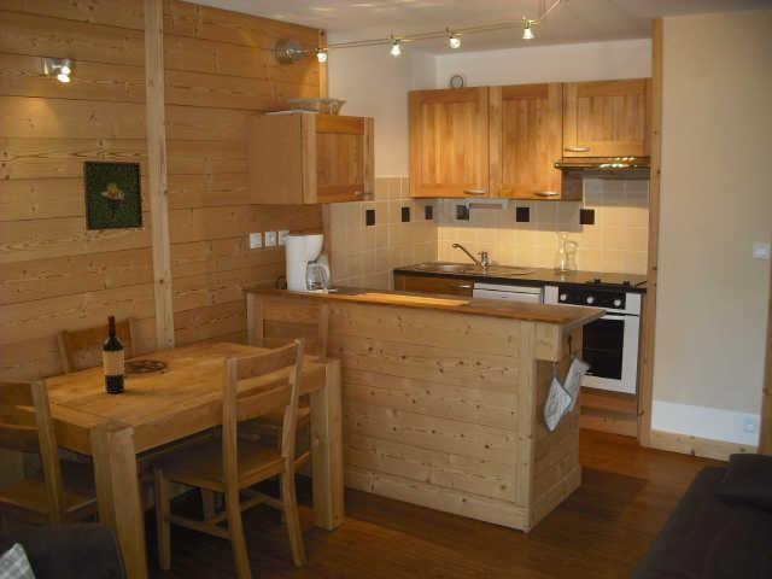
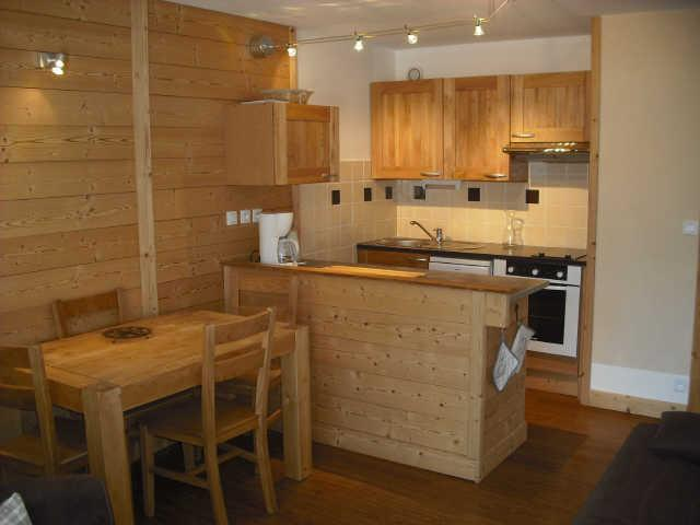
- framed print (113, 195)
- wine bottle (113, 353)
